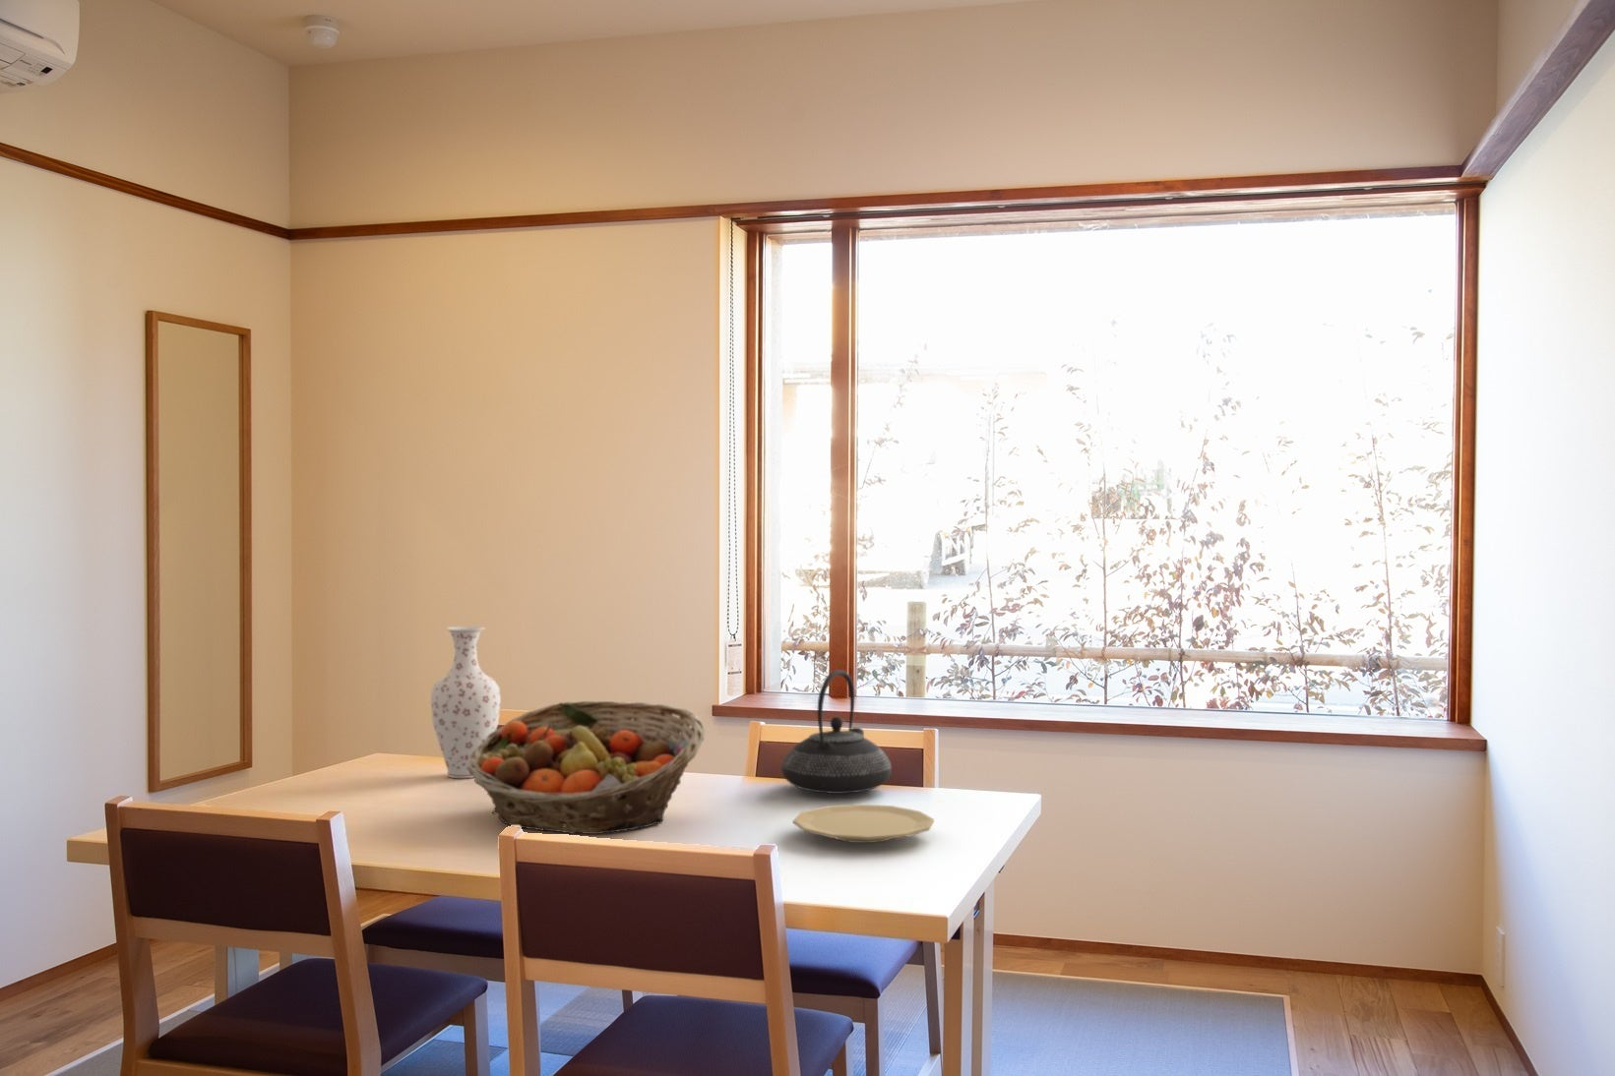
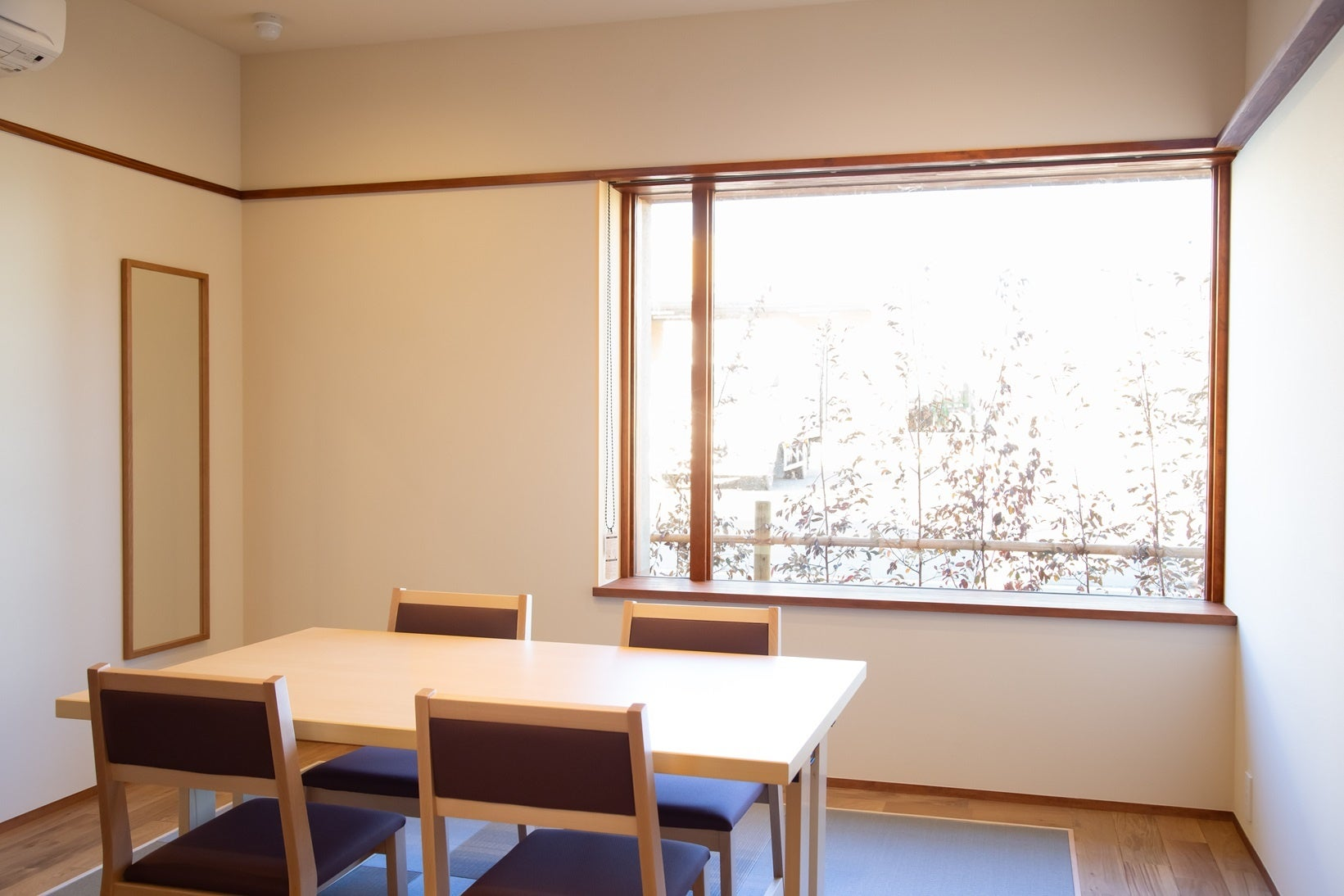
- plate (863, 827)
- teapot (839, 728)
- vase (465, 701)
- fruit basket (586, 764)
